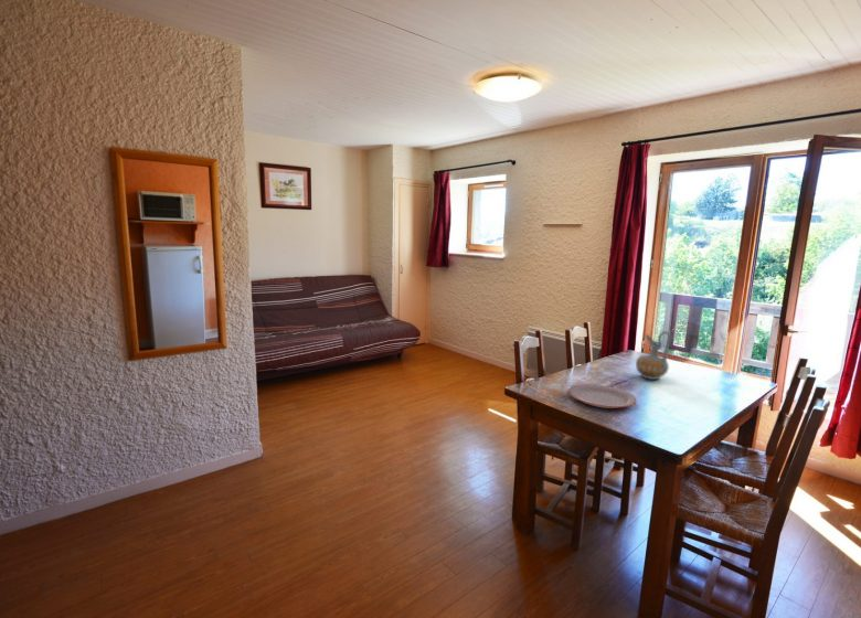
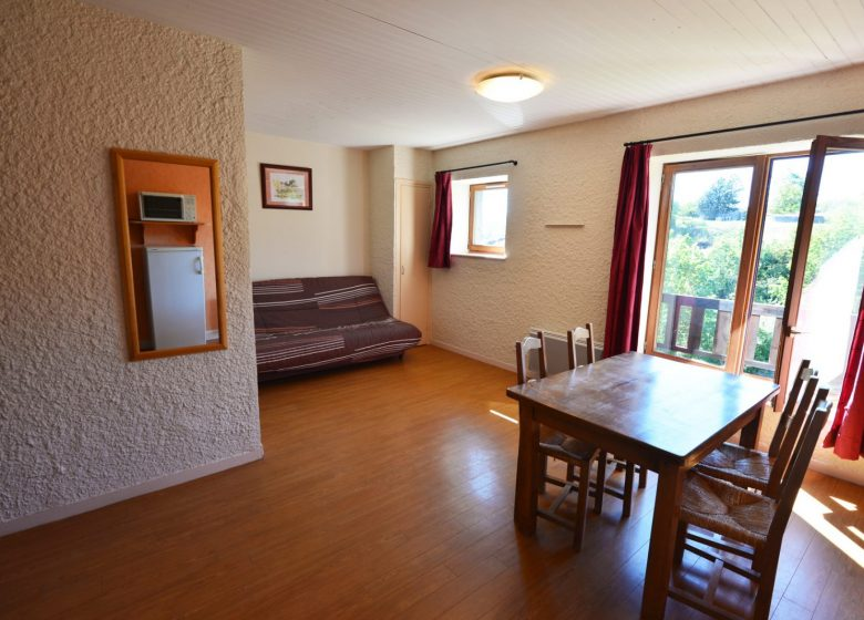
- plate (600, 396)
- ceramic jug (652, 353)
